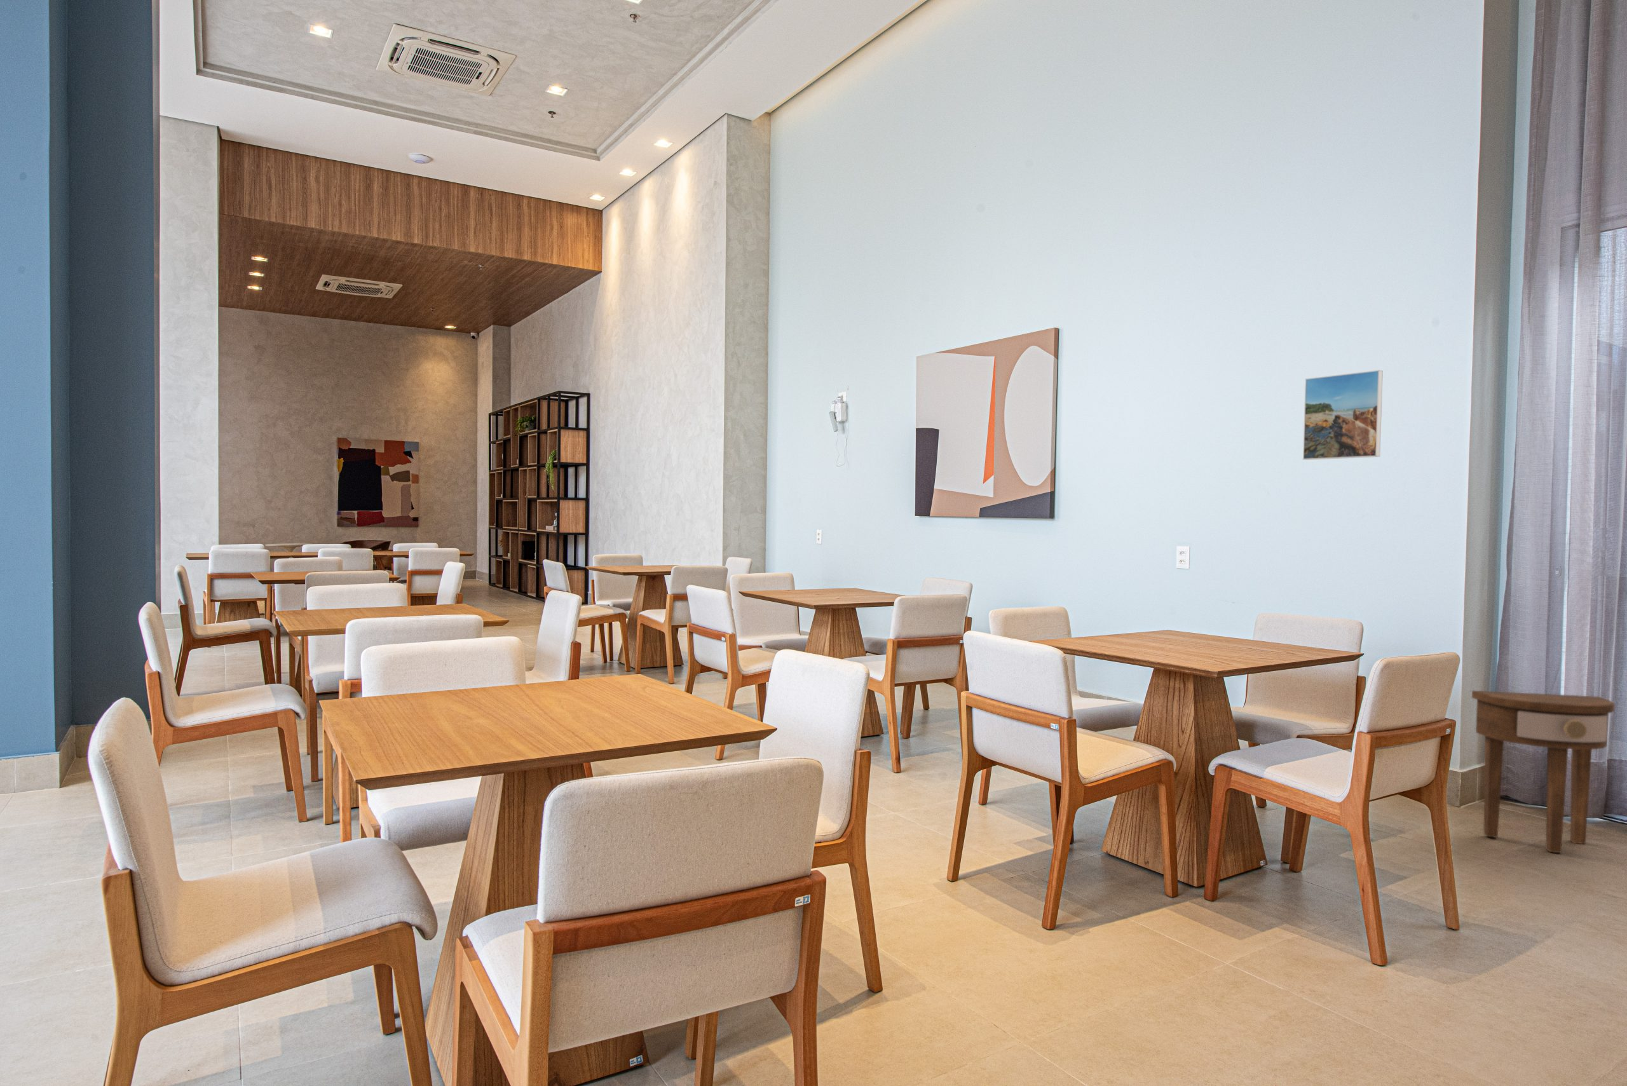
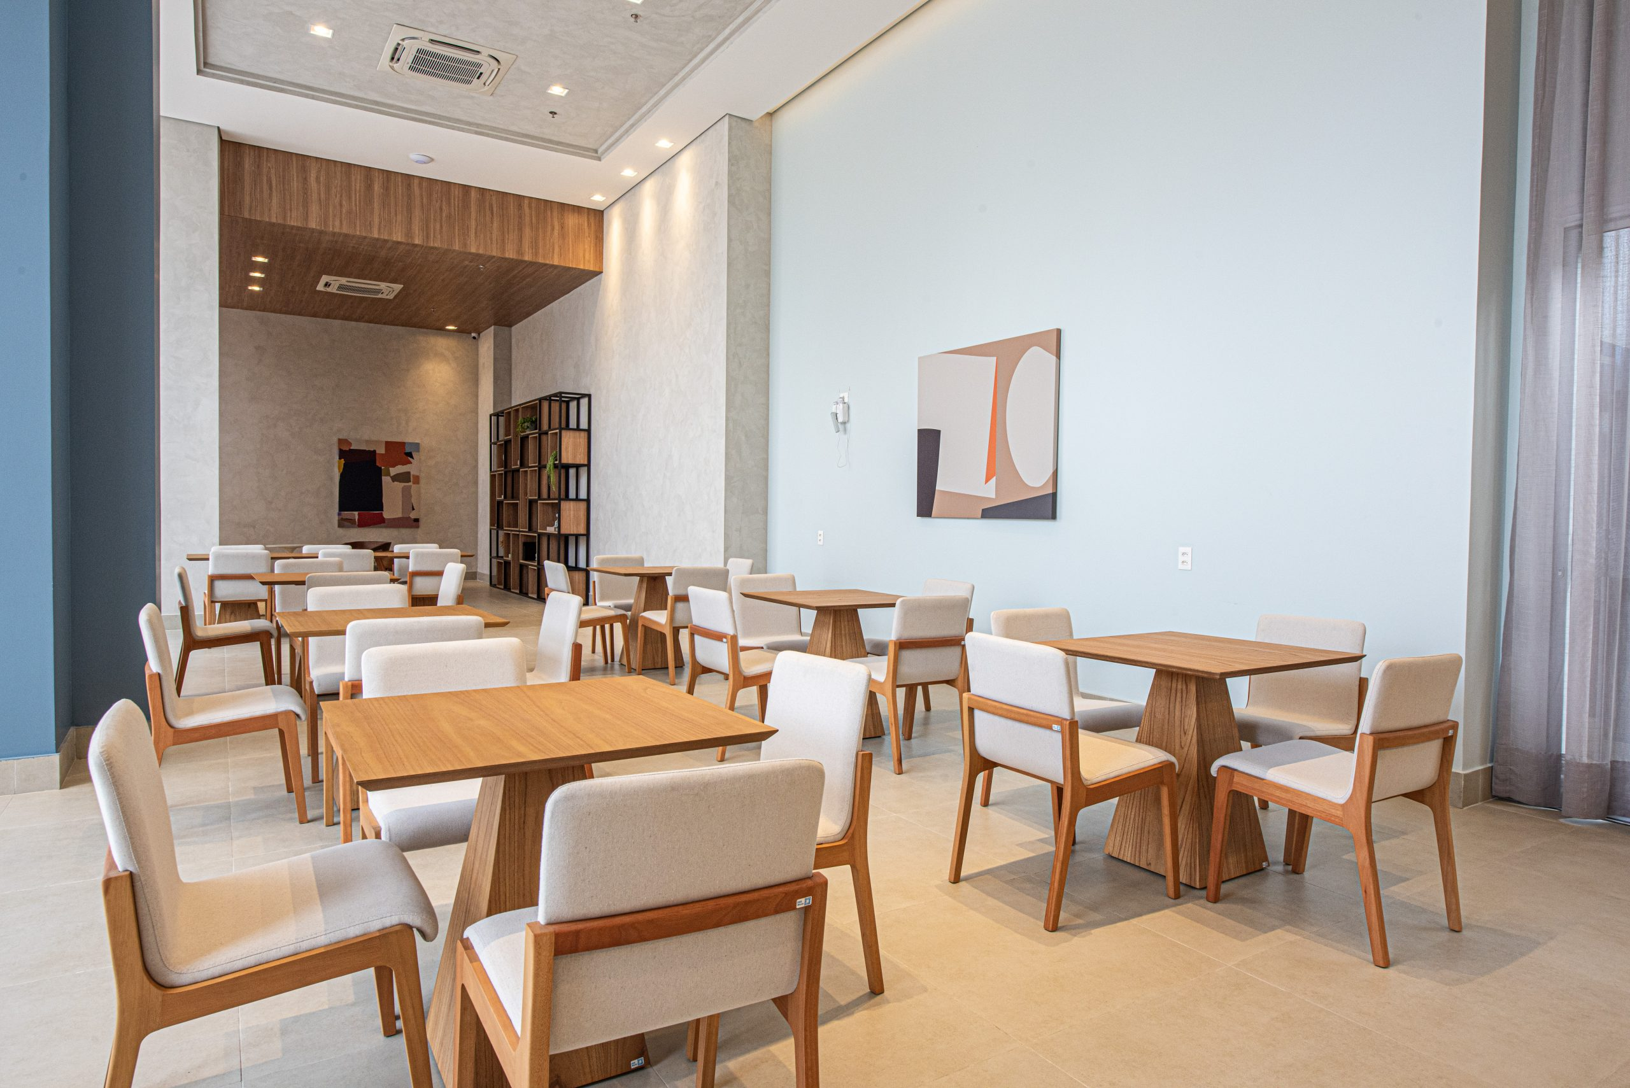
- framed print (1341, 416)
- side table (1547, 768)
